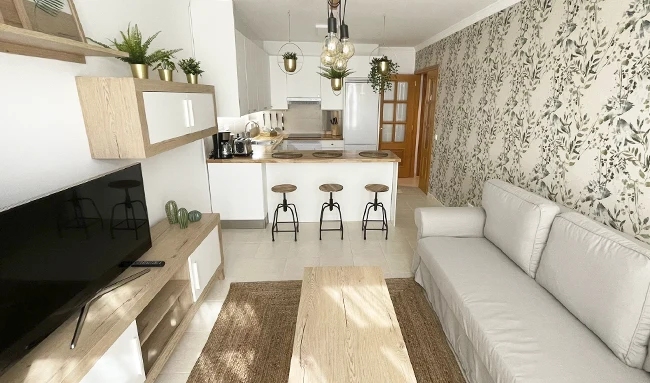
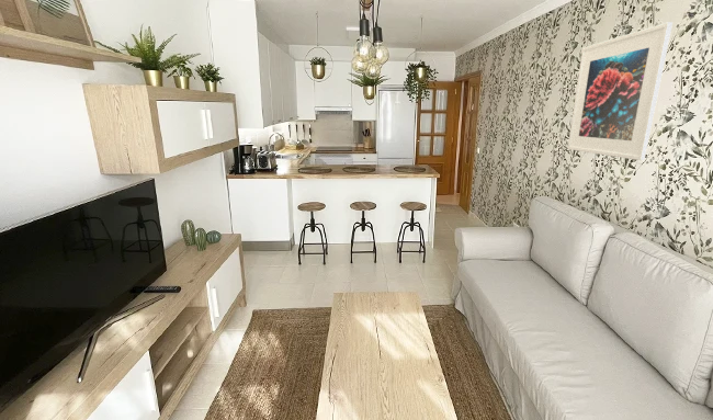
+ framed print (610, 98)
